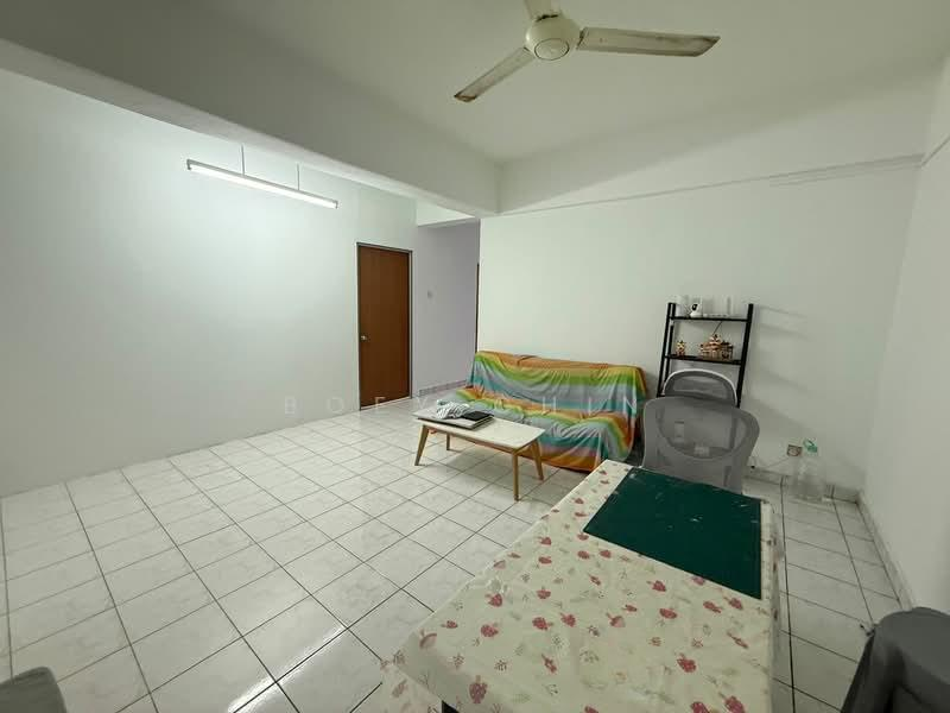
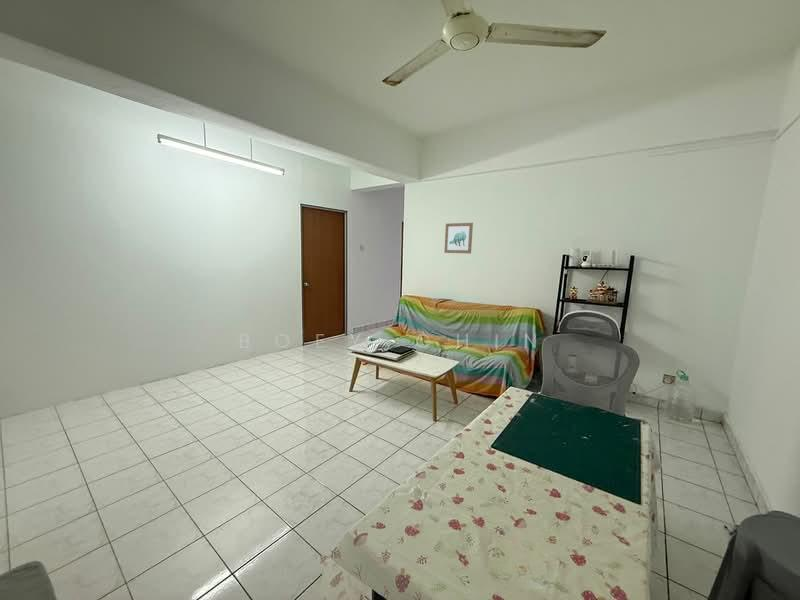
+ wall art (458, 238)
